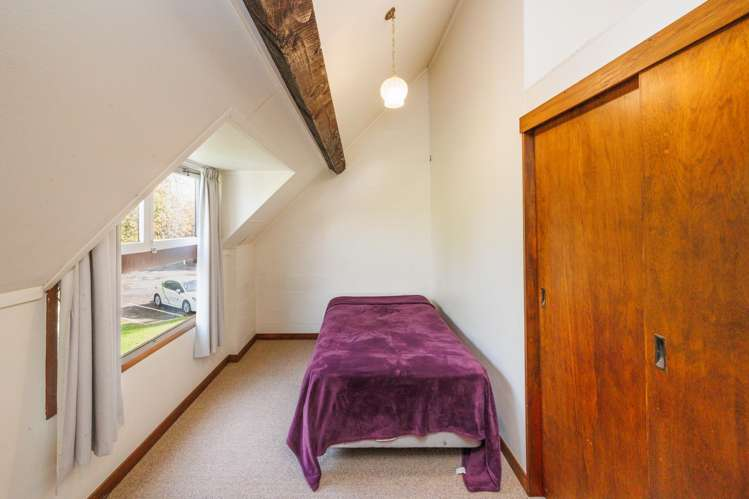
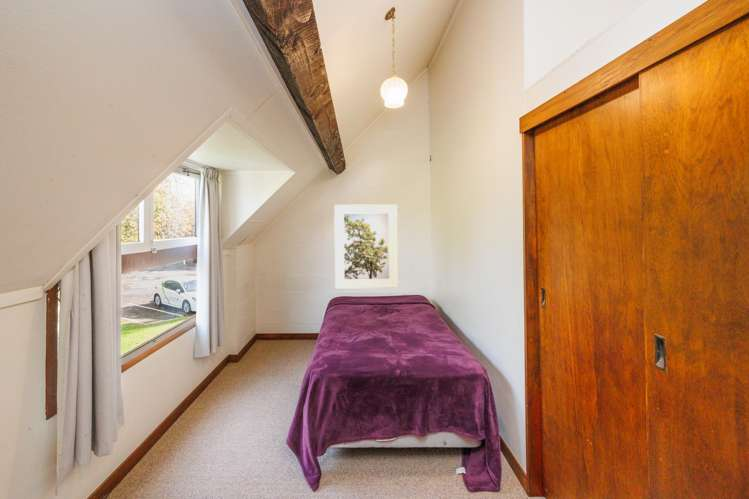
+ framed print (366, 246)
